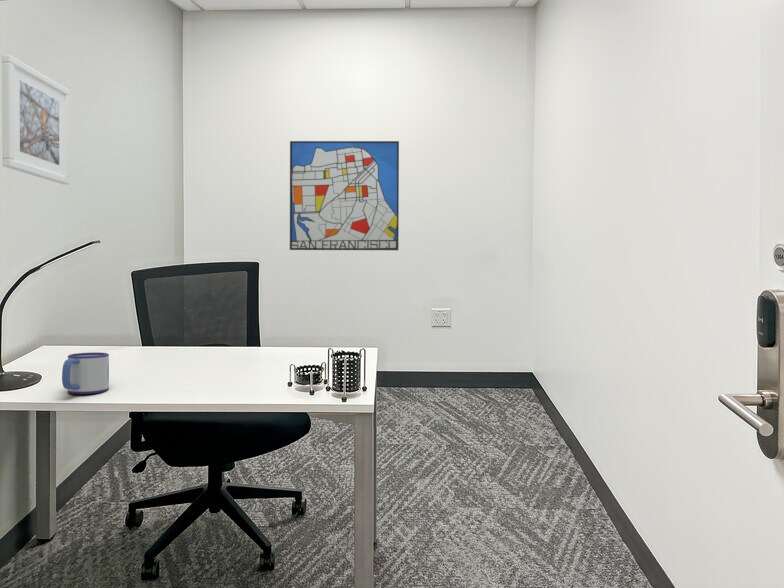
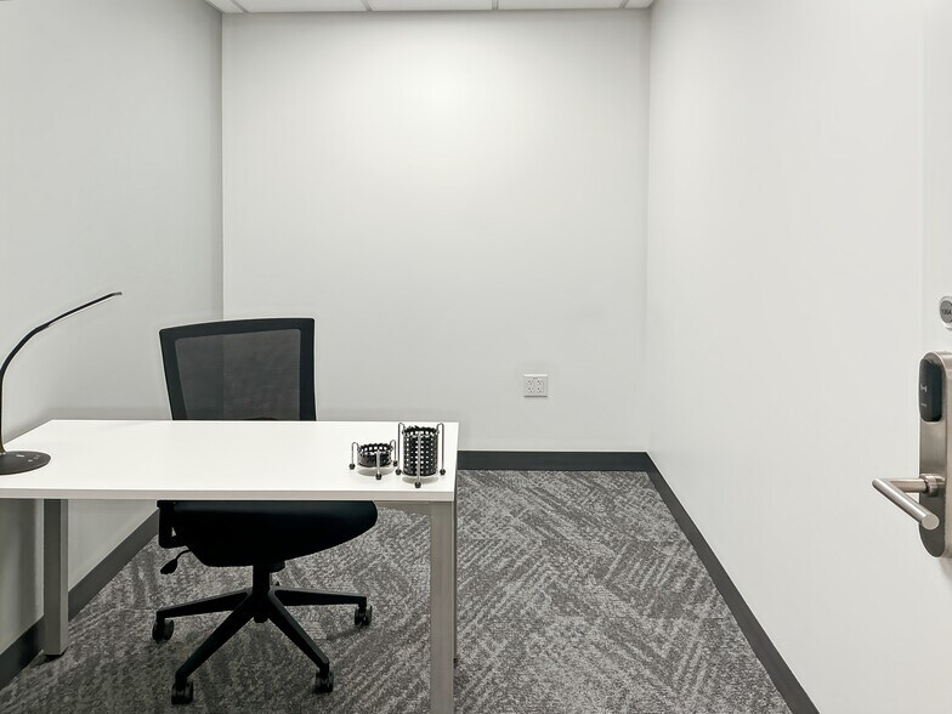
- wall art (344, 195)
- mug (83, 373)
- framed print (38, 124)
